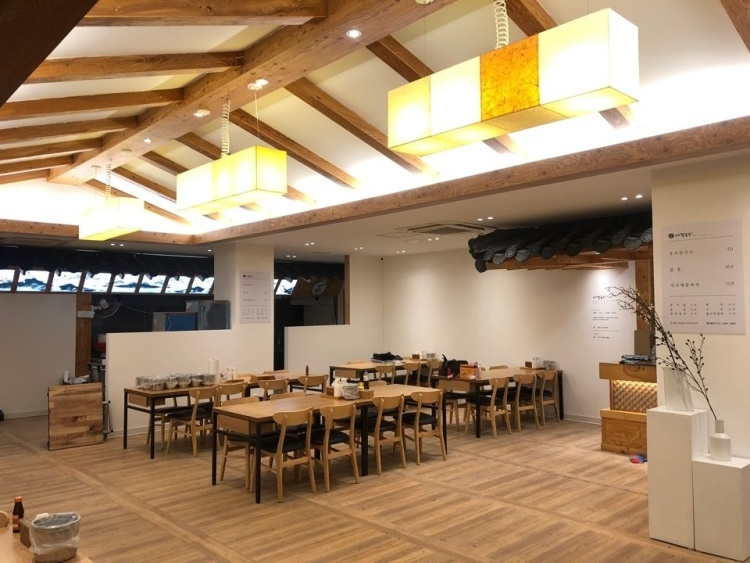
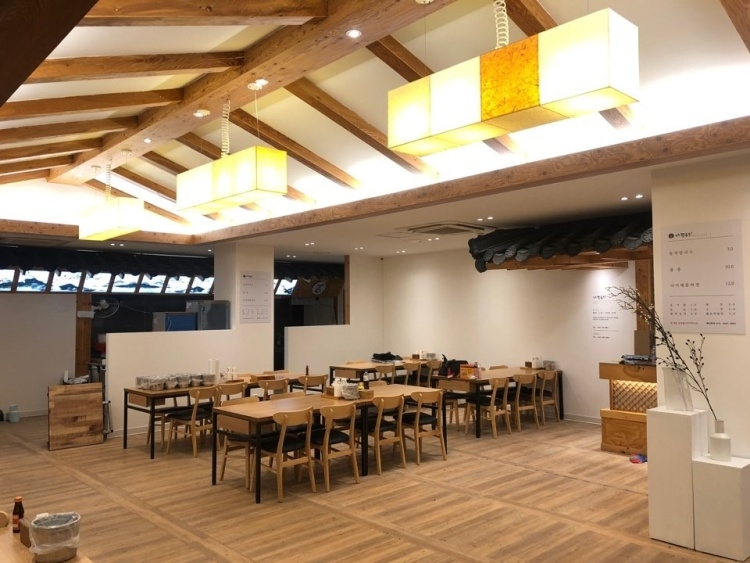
+ laundry hamper (12, 412)
